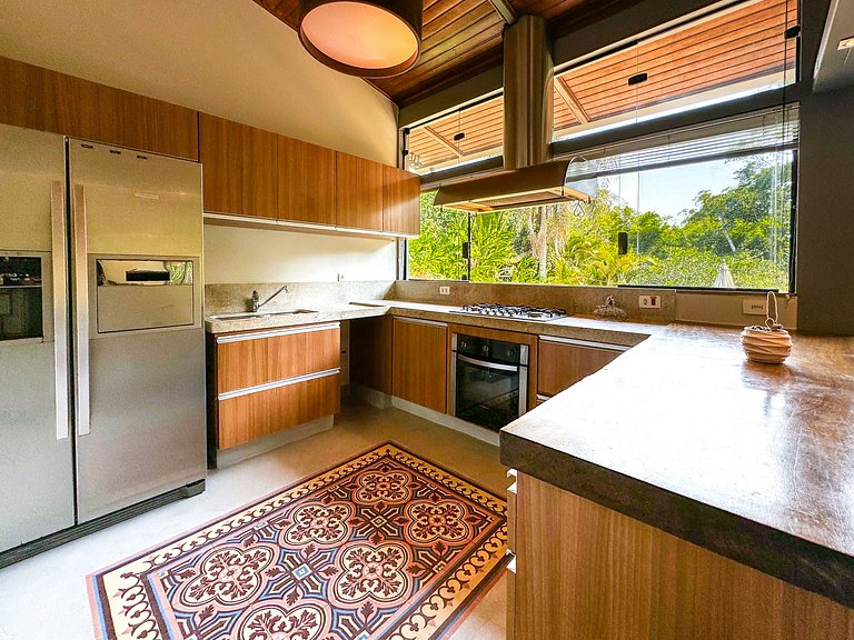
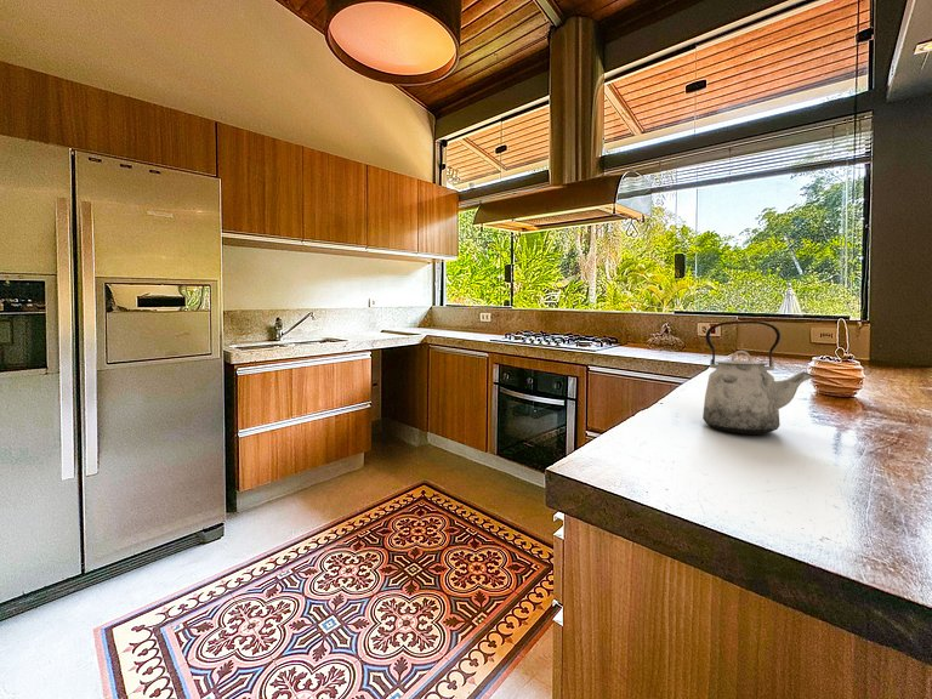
+ kettle (755, 376)
